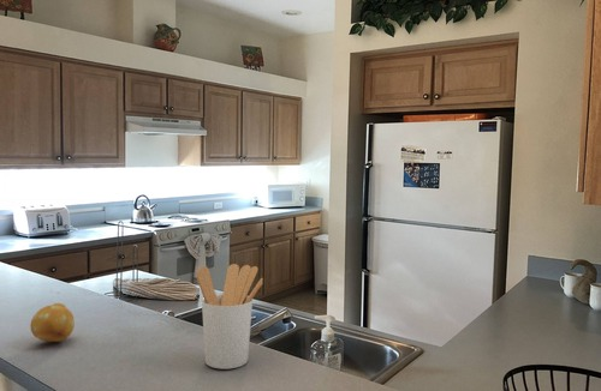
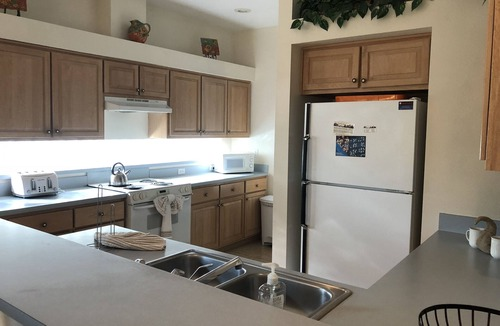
- utensil holder (232, 311)
- fruit (53, 324)
